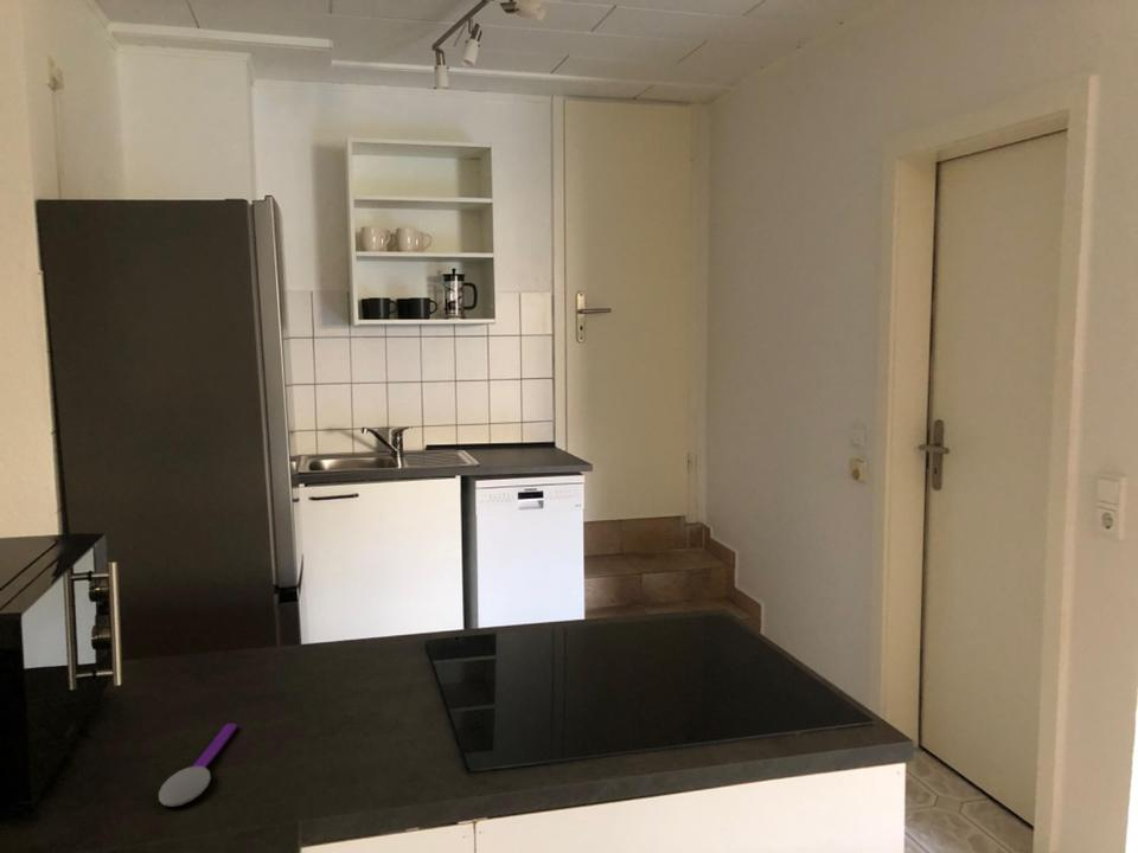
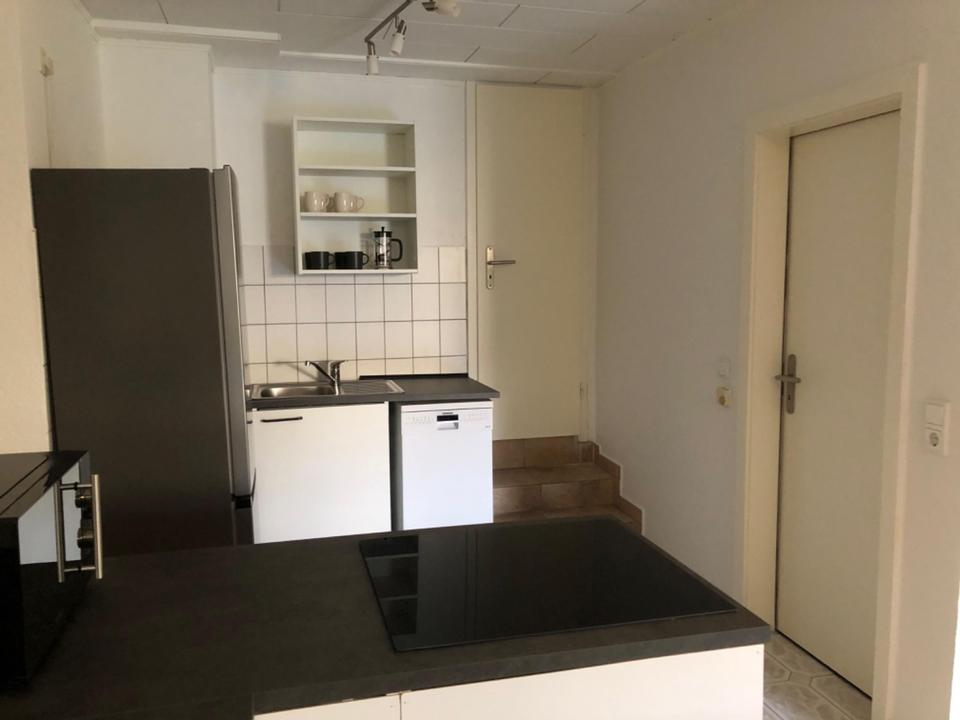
- spoon (204, 758)
